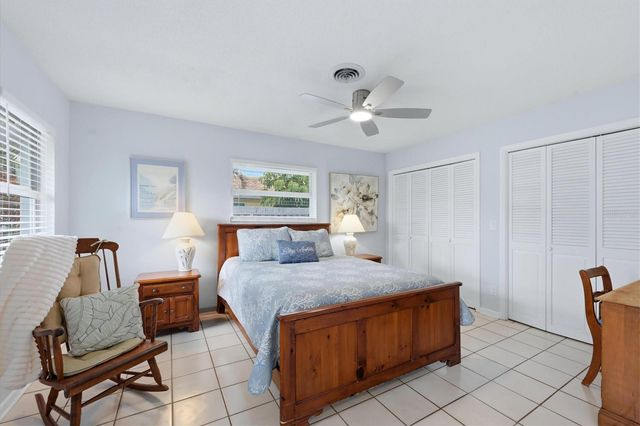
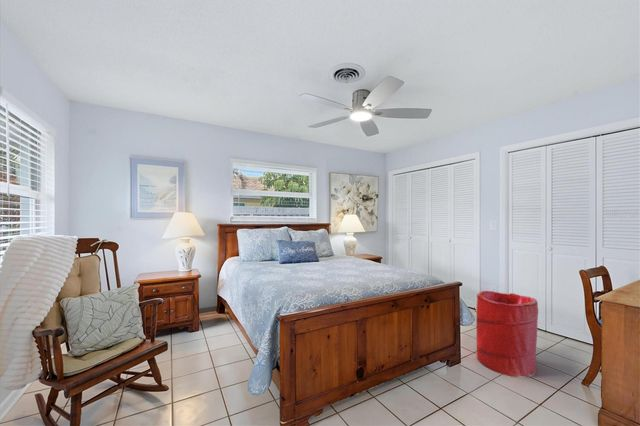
+ laundry hamper (505, 328)
